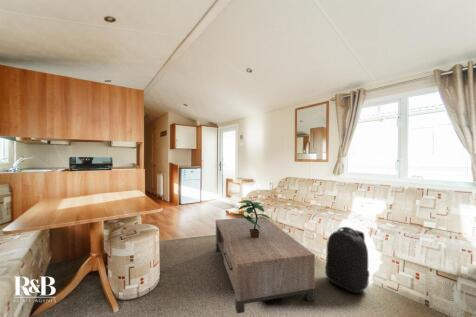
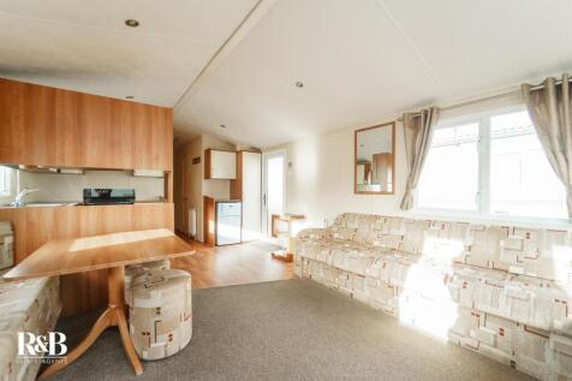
- backpack (347, 256)
- potted plant (251, 218)
- coffee table (254, 251)
